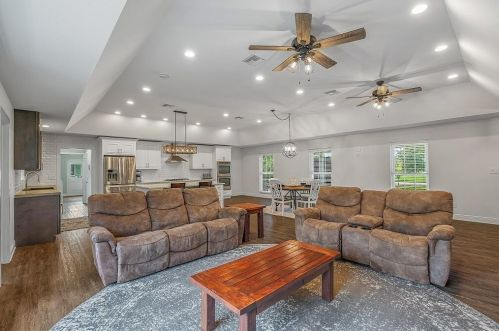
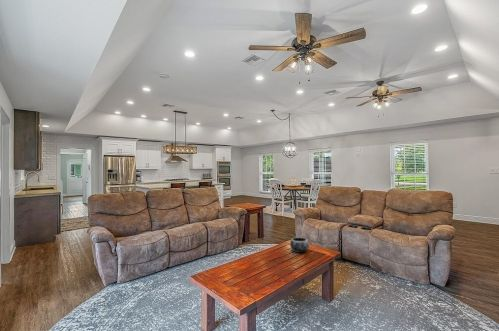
+ decorative bowl (299, 244)
